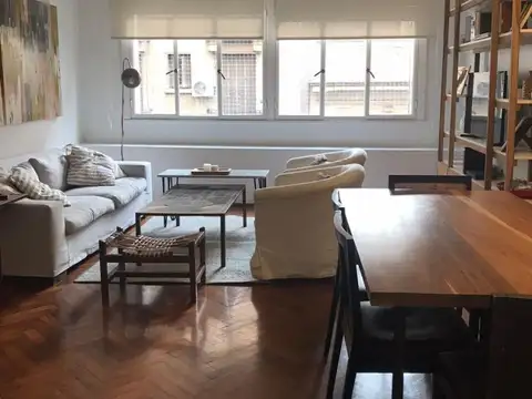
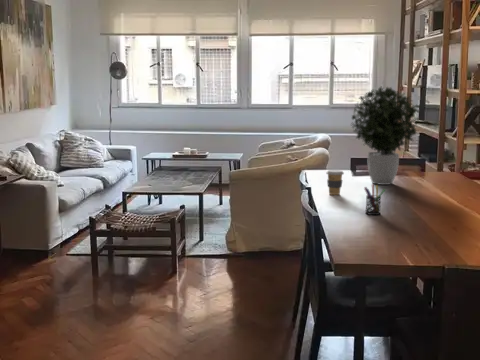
+ coffee cup (334, 182)
+ potted plant (384, 135)
+ pen holder (375, 198)
